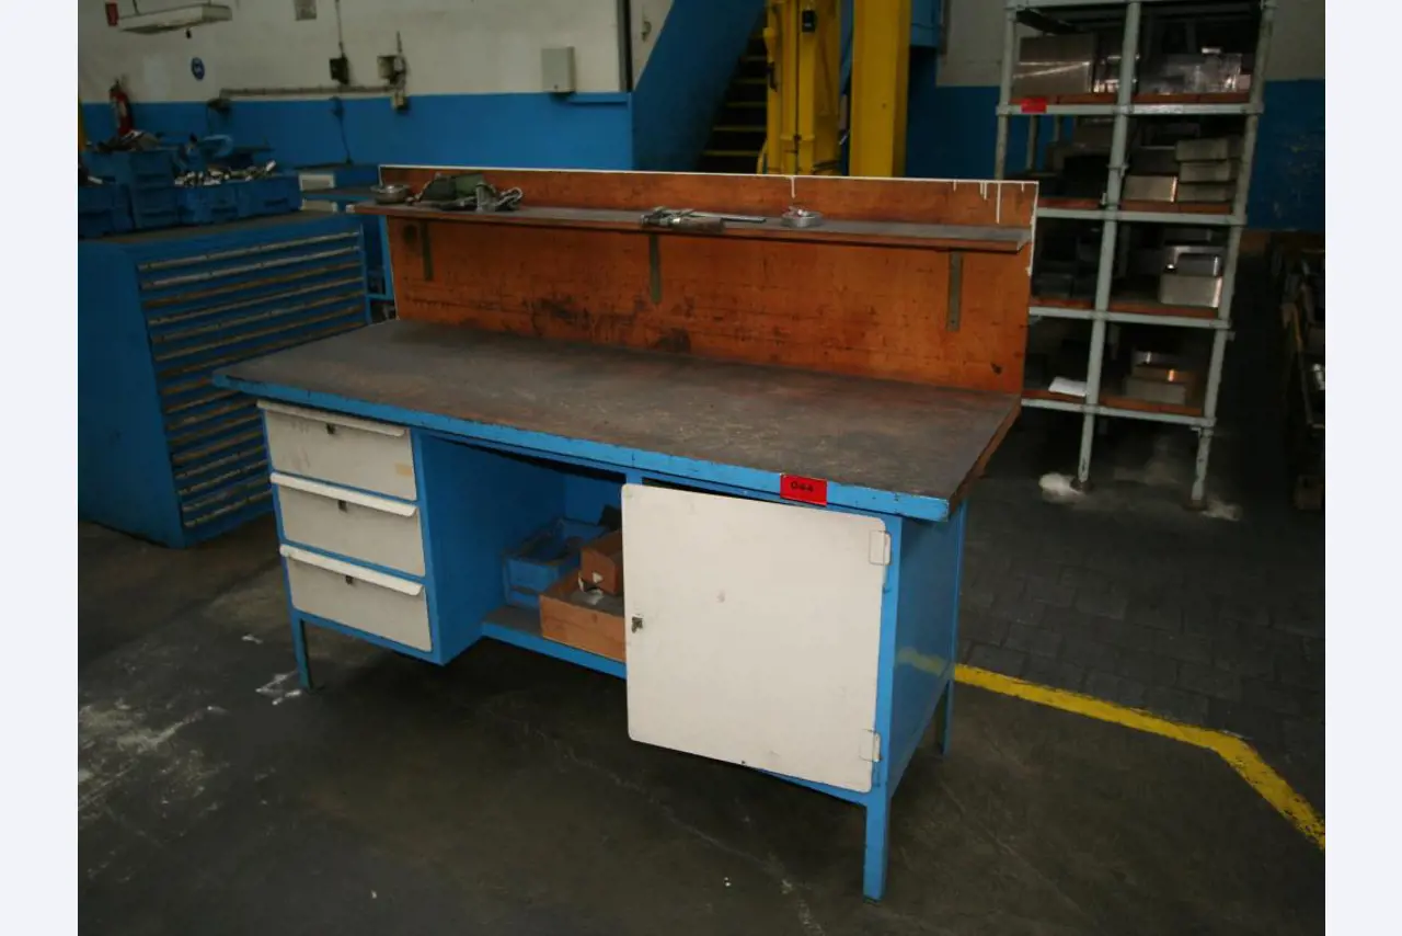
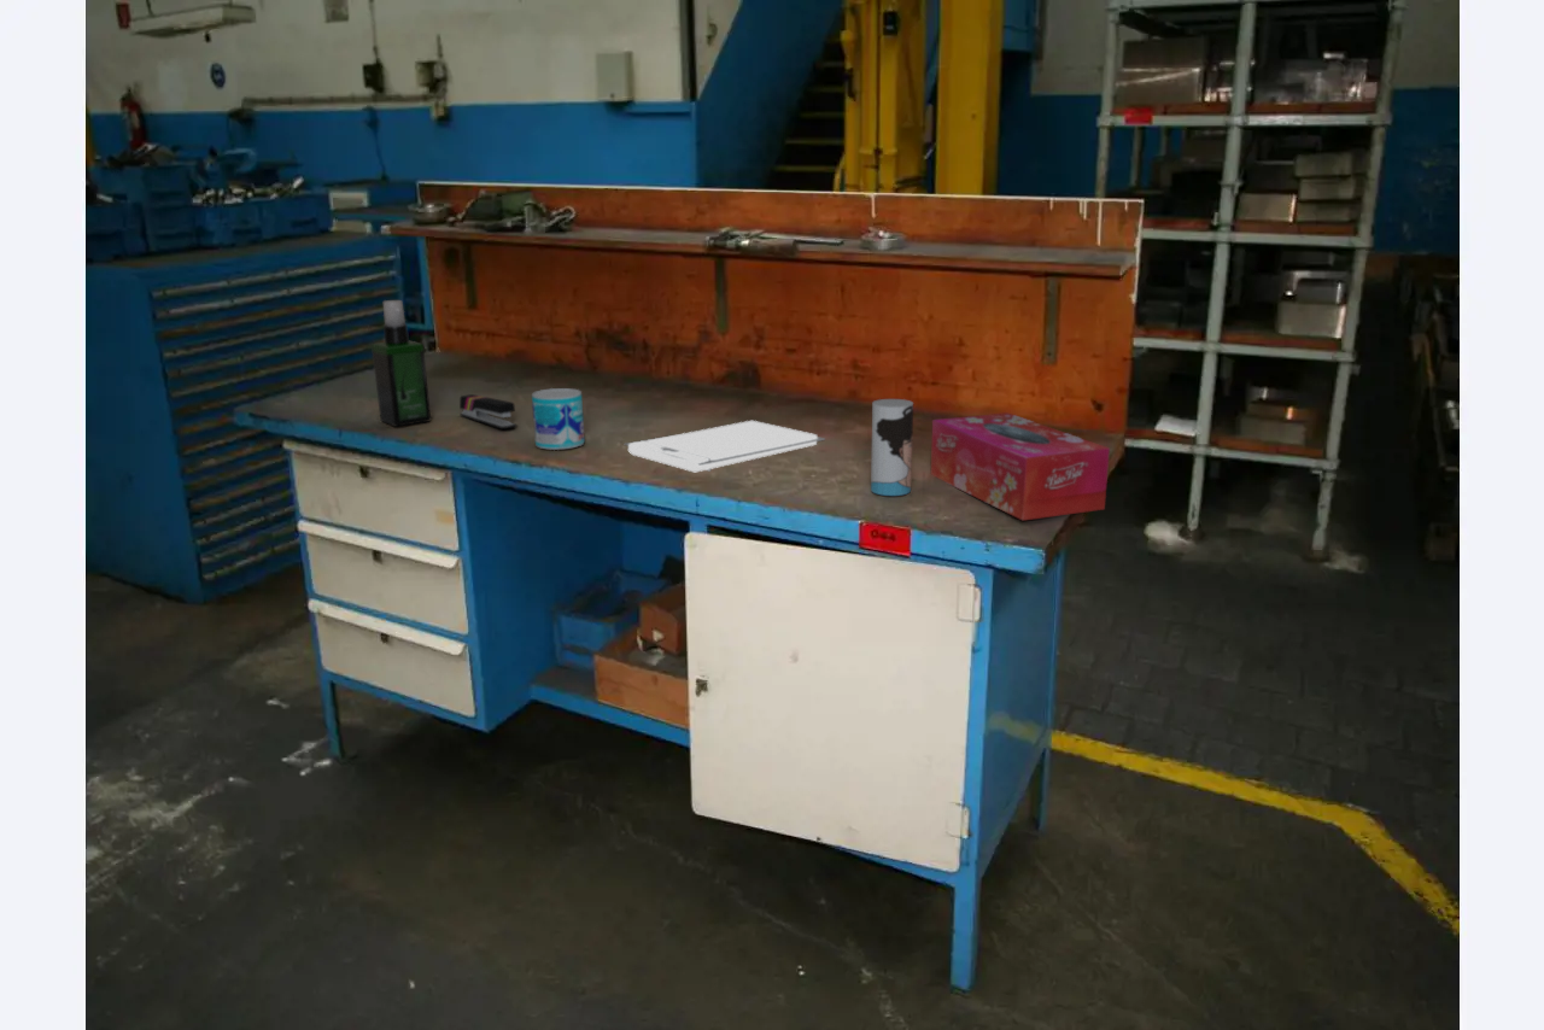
+ can (557, 417)
+ clipboard (727, 443)
+ tissue box (1013, 462)
+ spray bottle (399, 362)
+ cup (891, 446)
+ stapler (486, 409)
